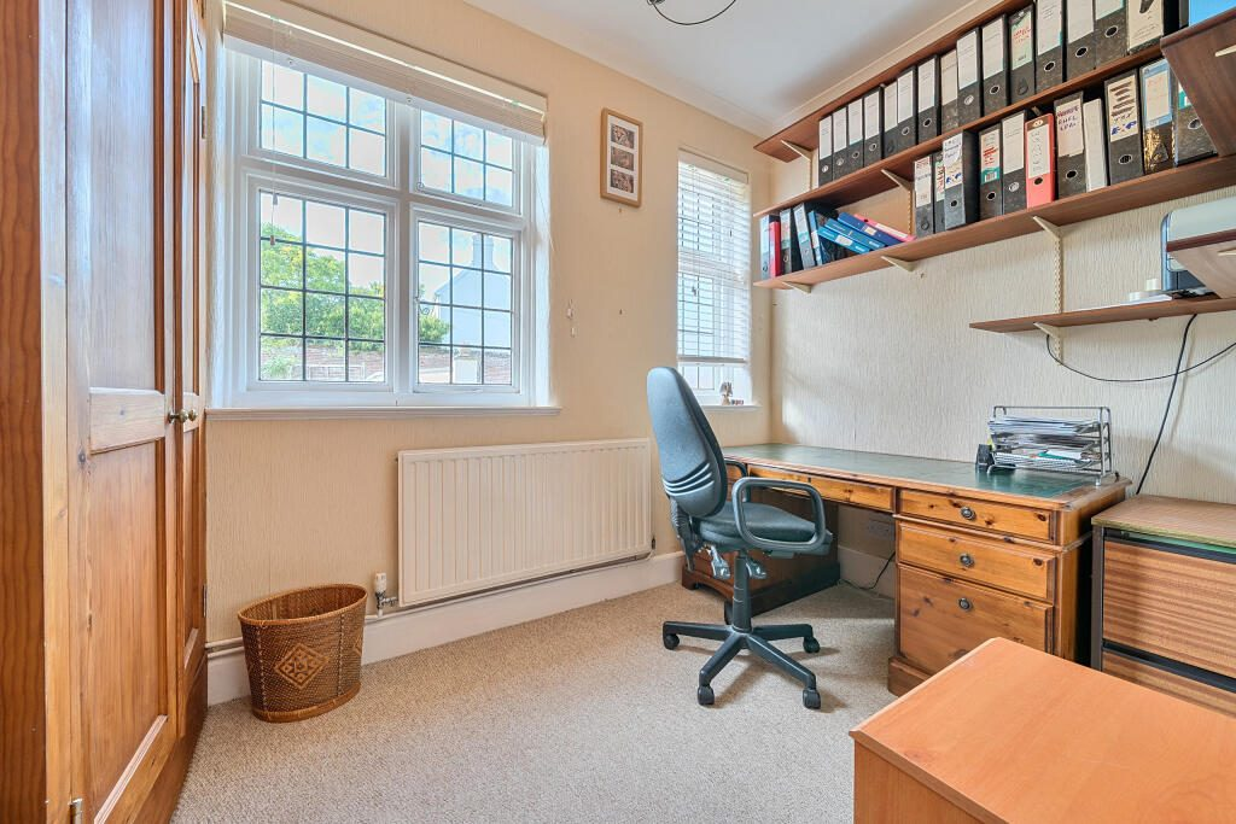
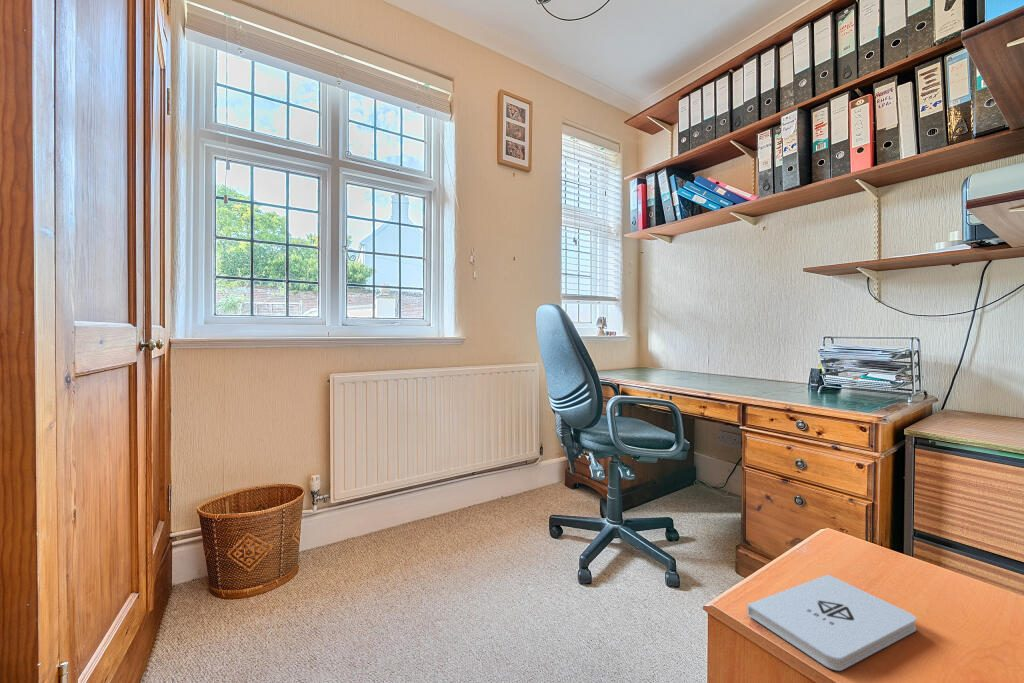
+ notepad (831, 616)
